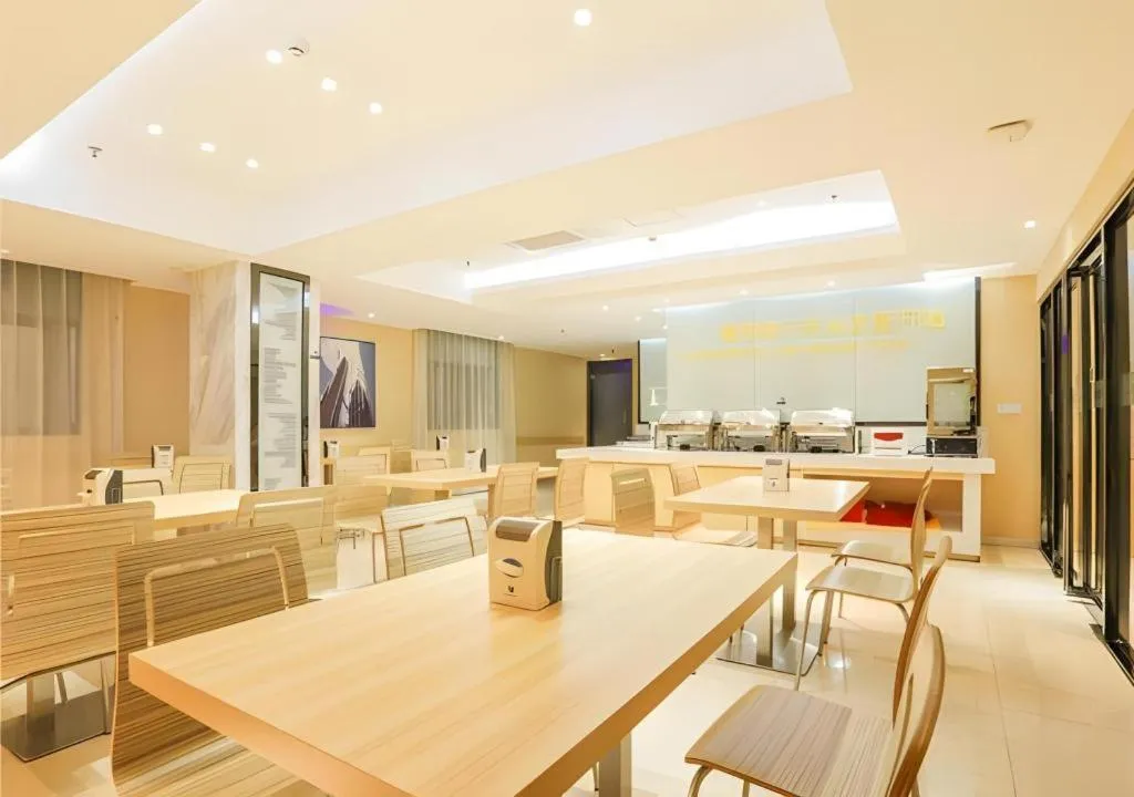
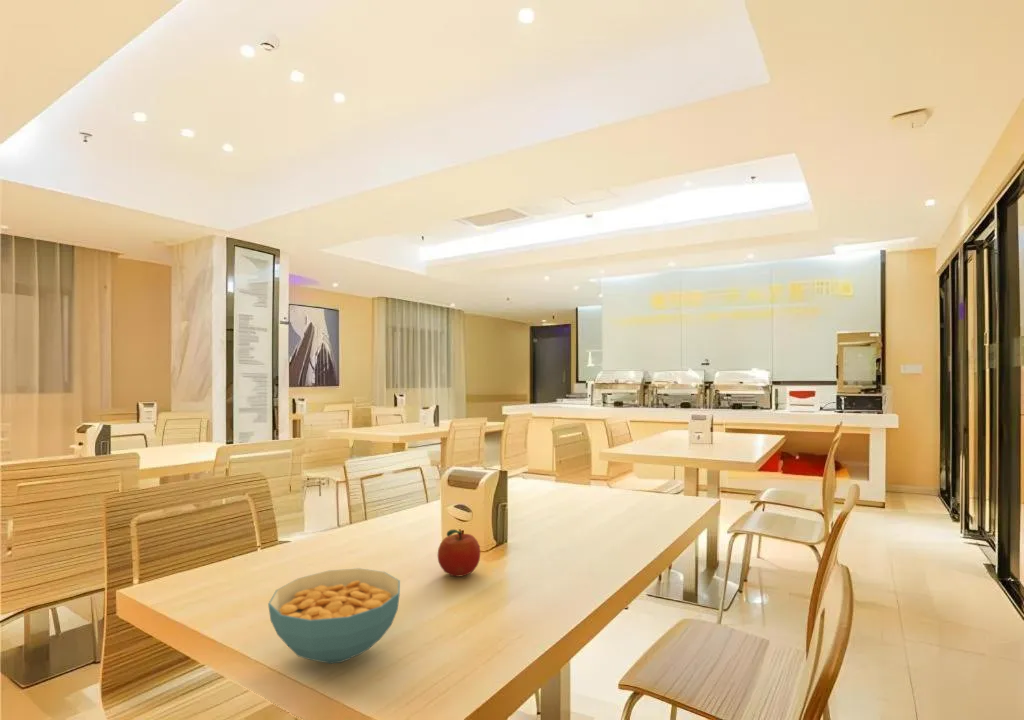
+ cereal bowl (337, 622)
+ fruit (459, 550)
